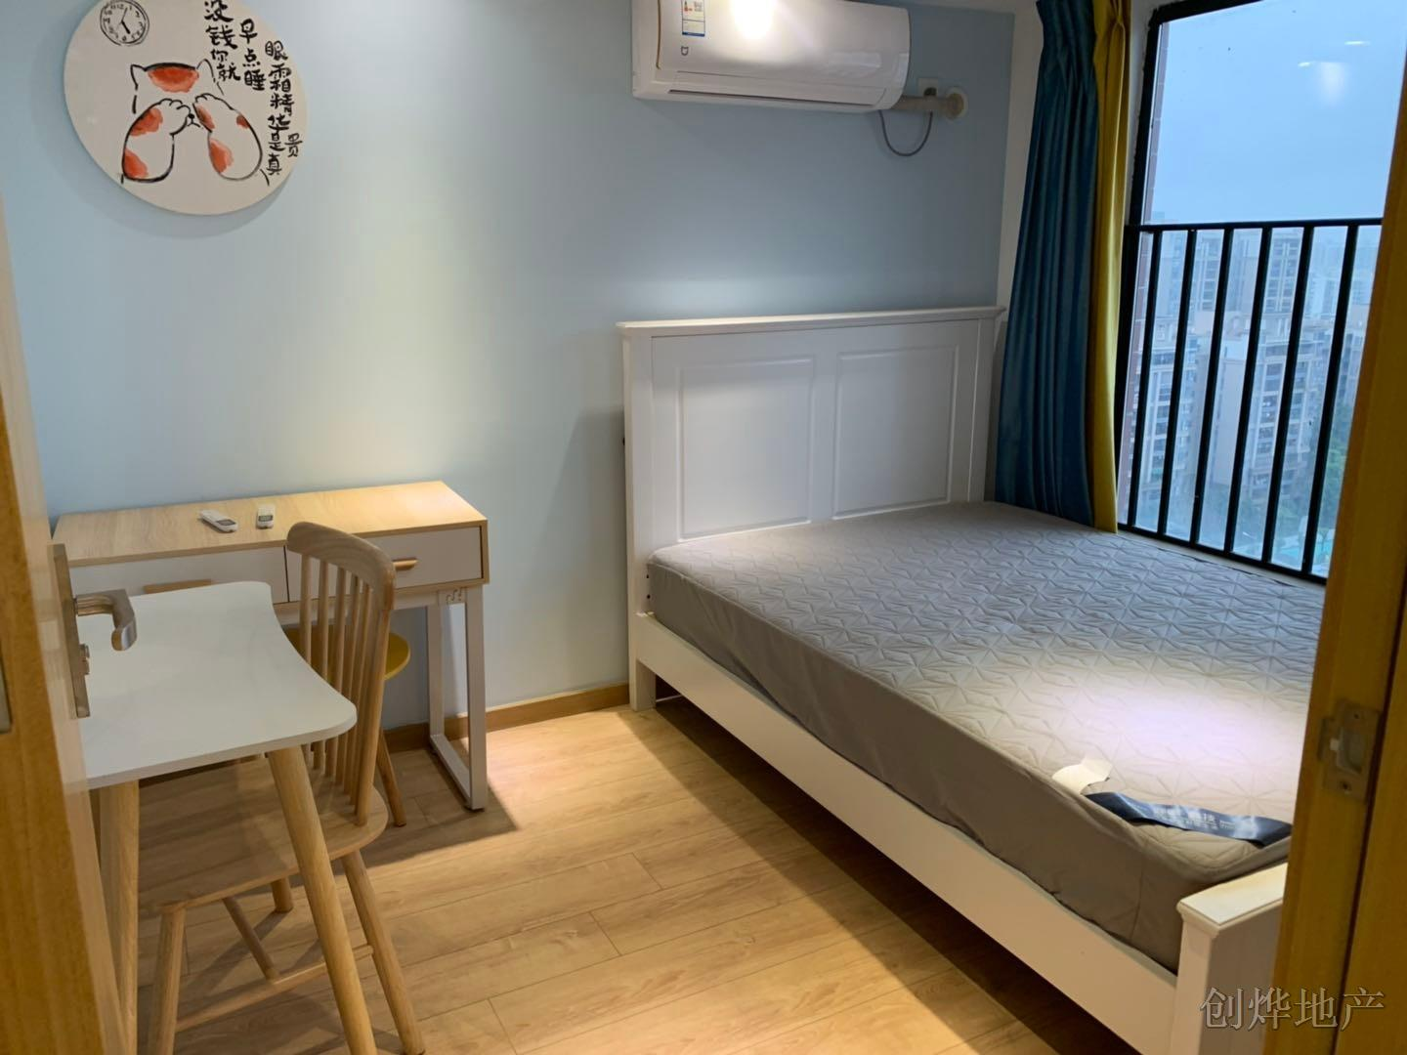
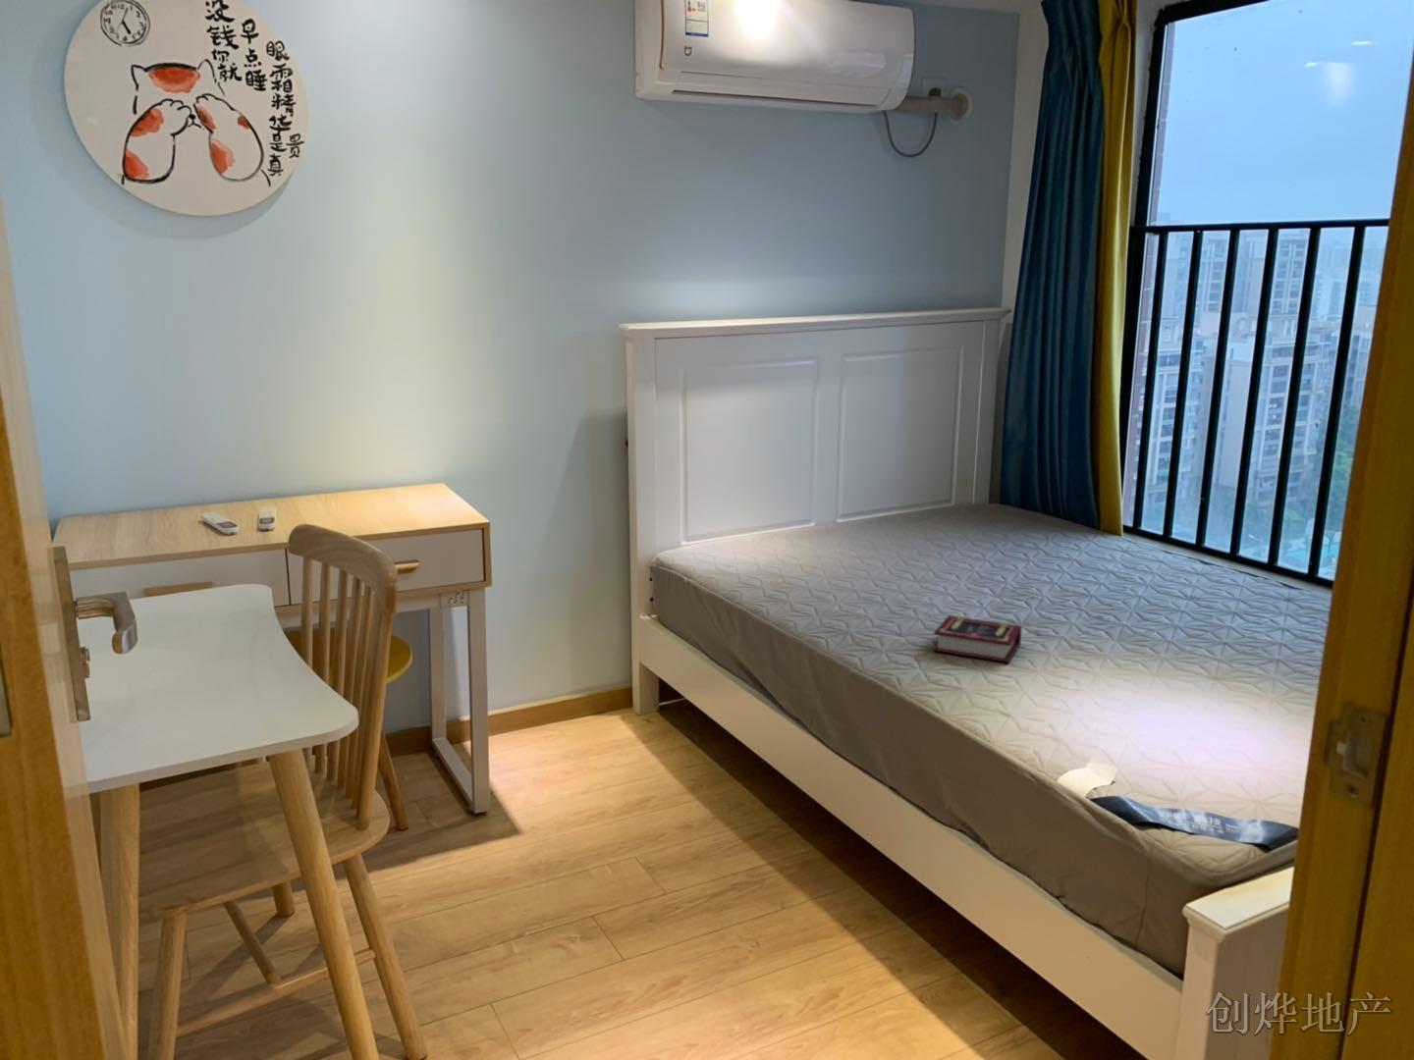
+ book (978, 637)
